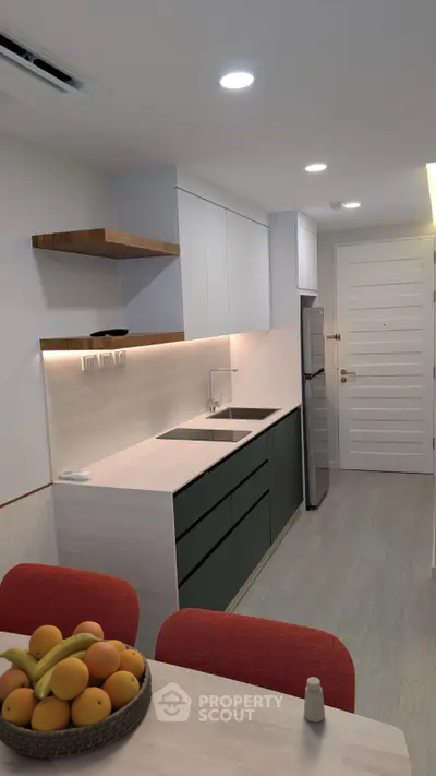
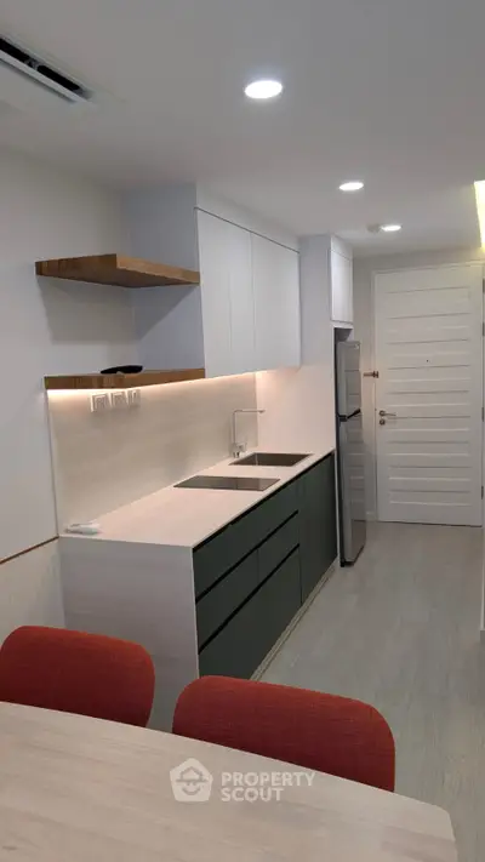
- saltshaker (314, 697)
- fruit bowl (72, 670)
